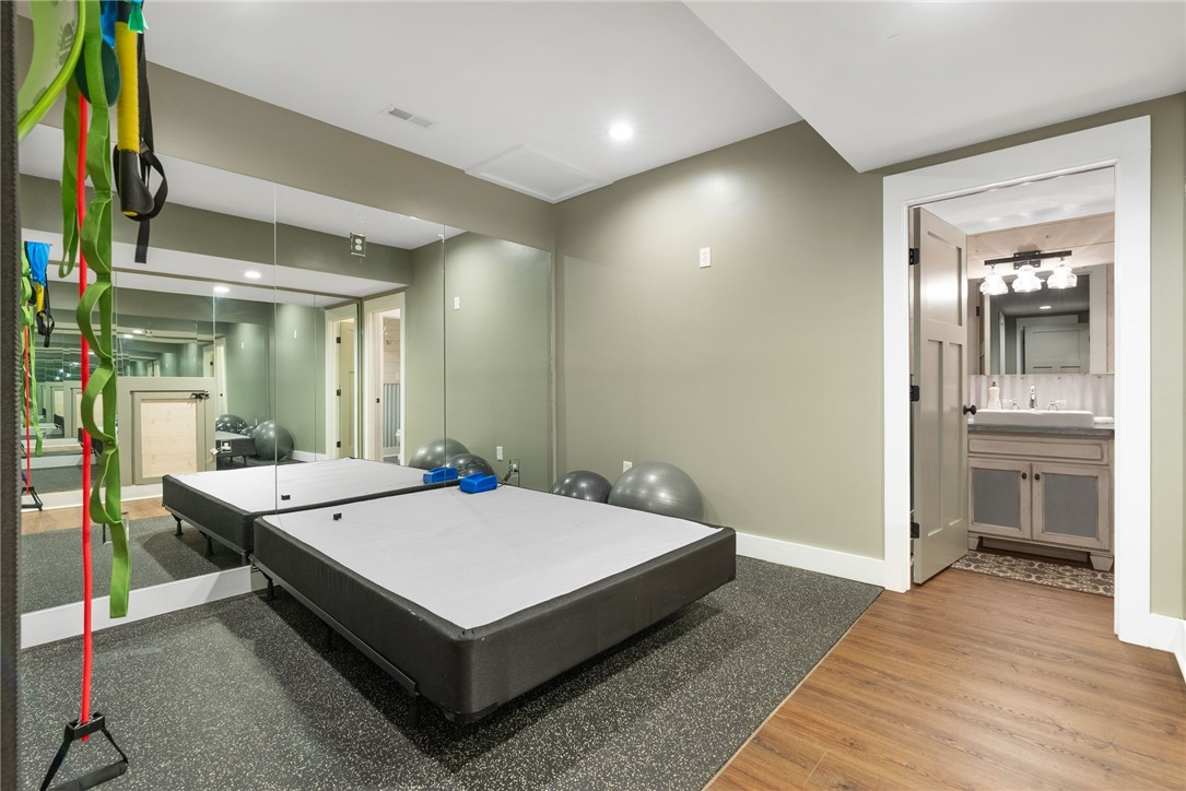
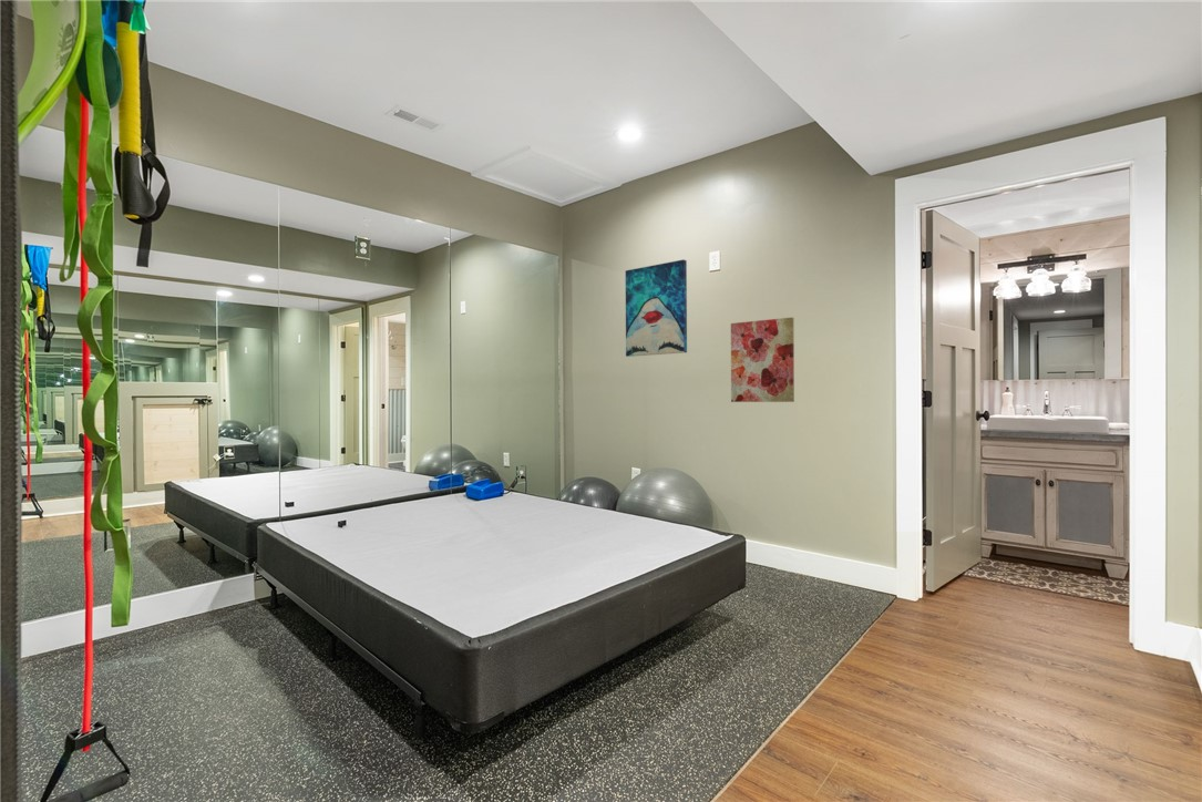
+ wall art (655, 310)
+ wall art (761, 361)
